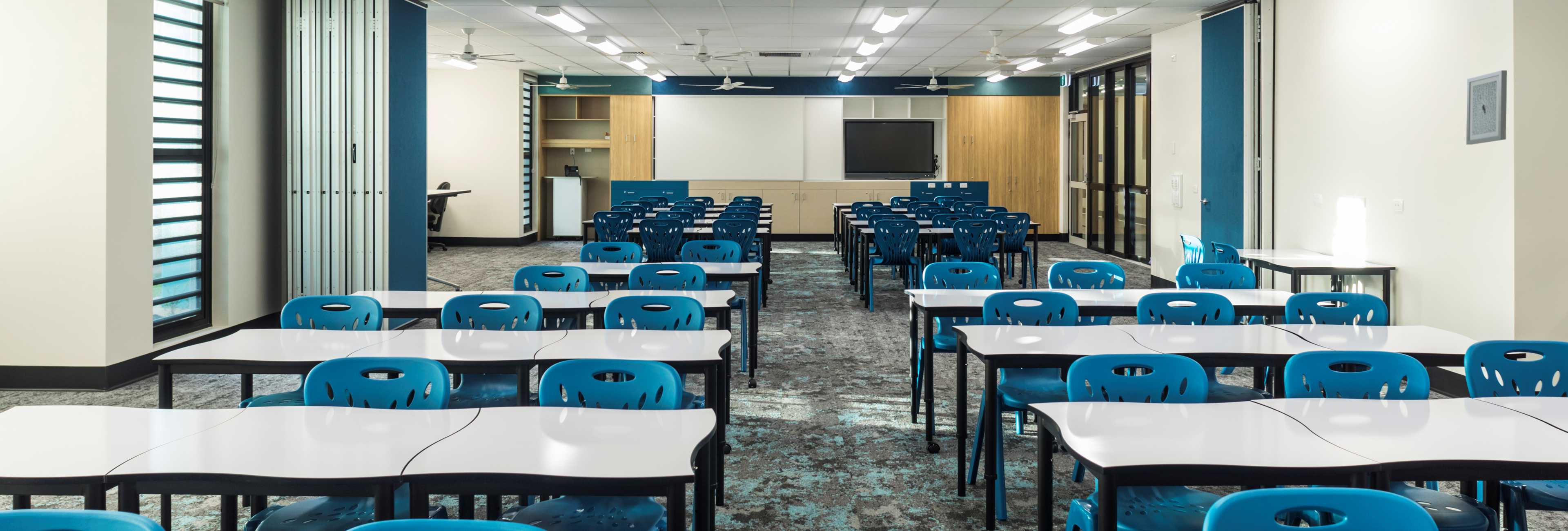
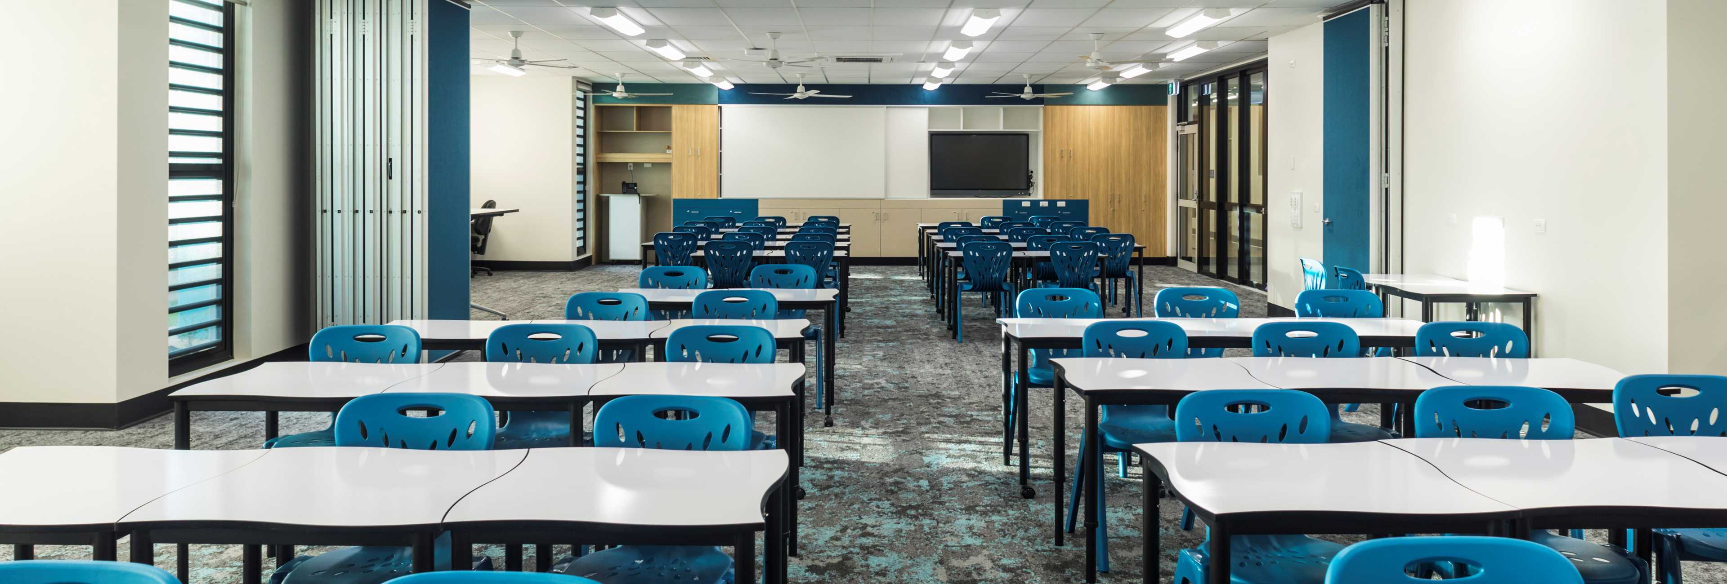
- wall art (1486, 108)
